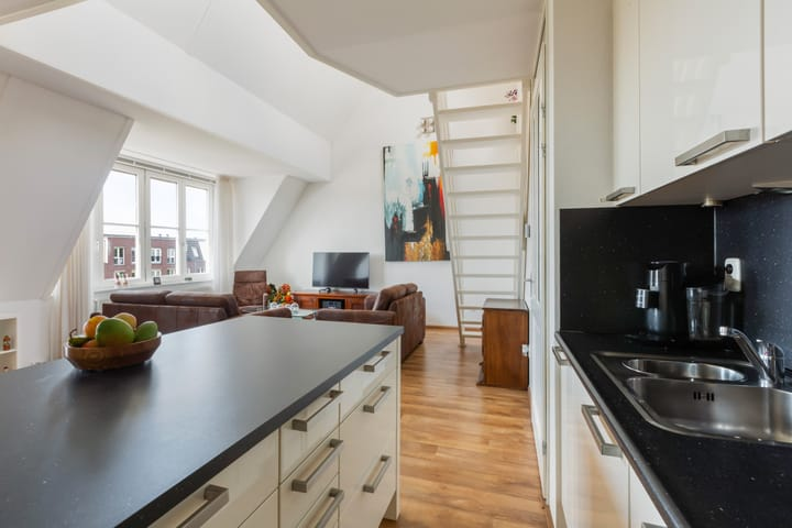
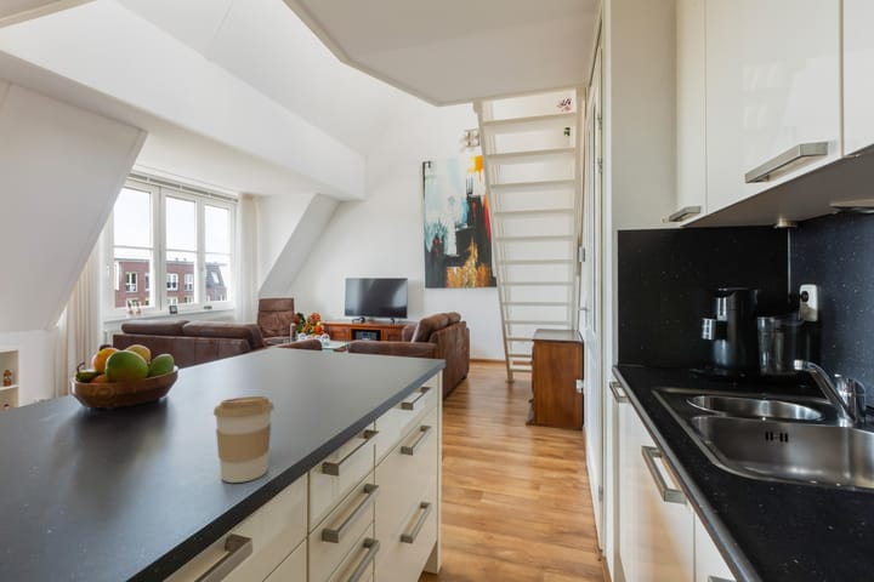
+ coffee cup (244, 434)
